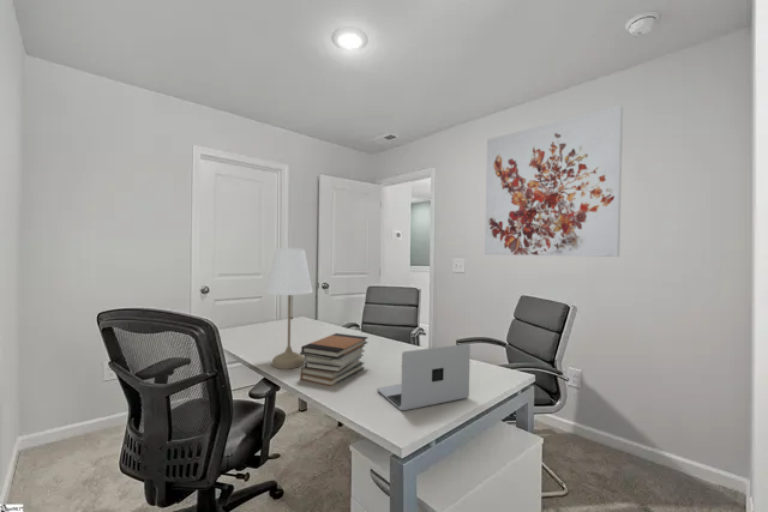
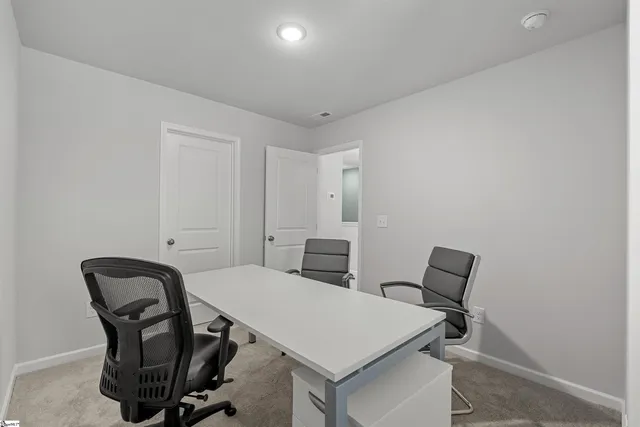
- book stack (335, 356)
- desk lamp (289, 306)
- laptop (421, 367)
- wall art (545, 189)
